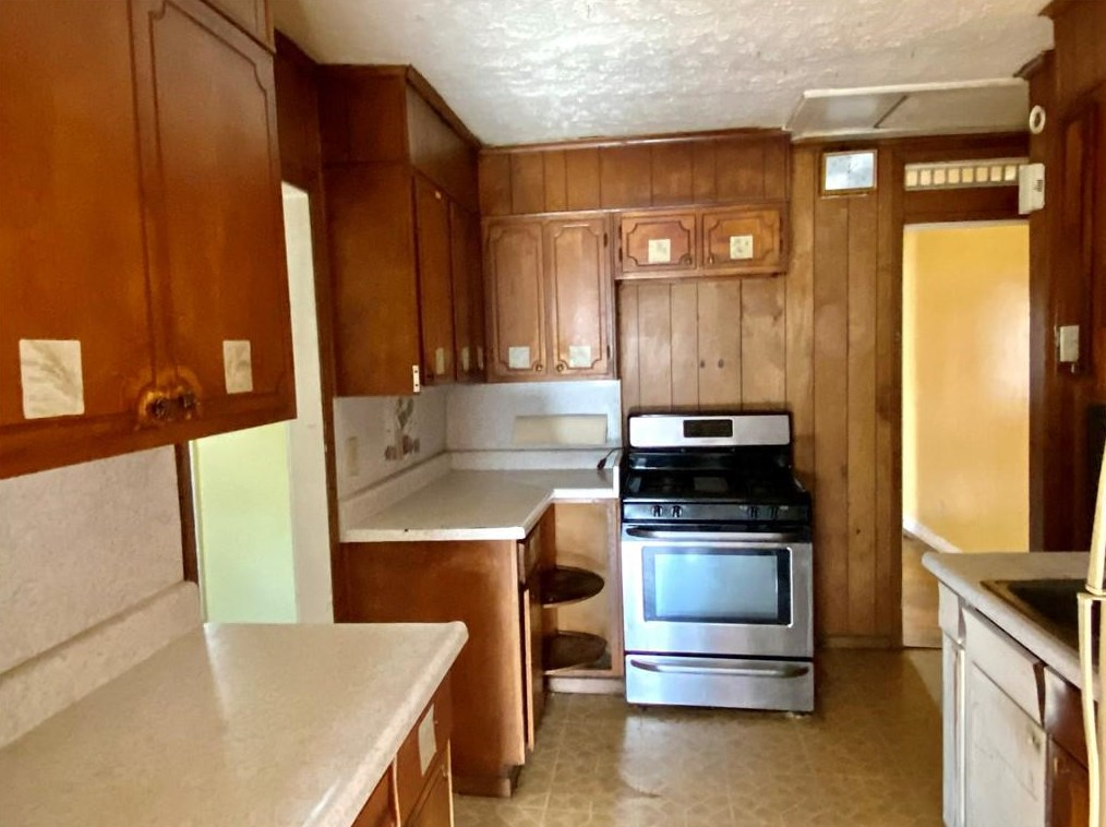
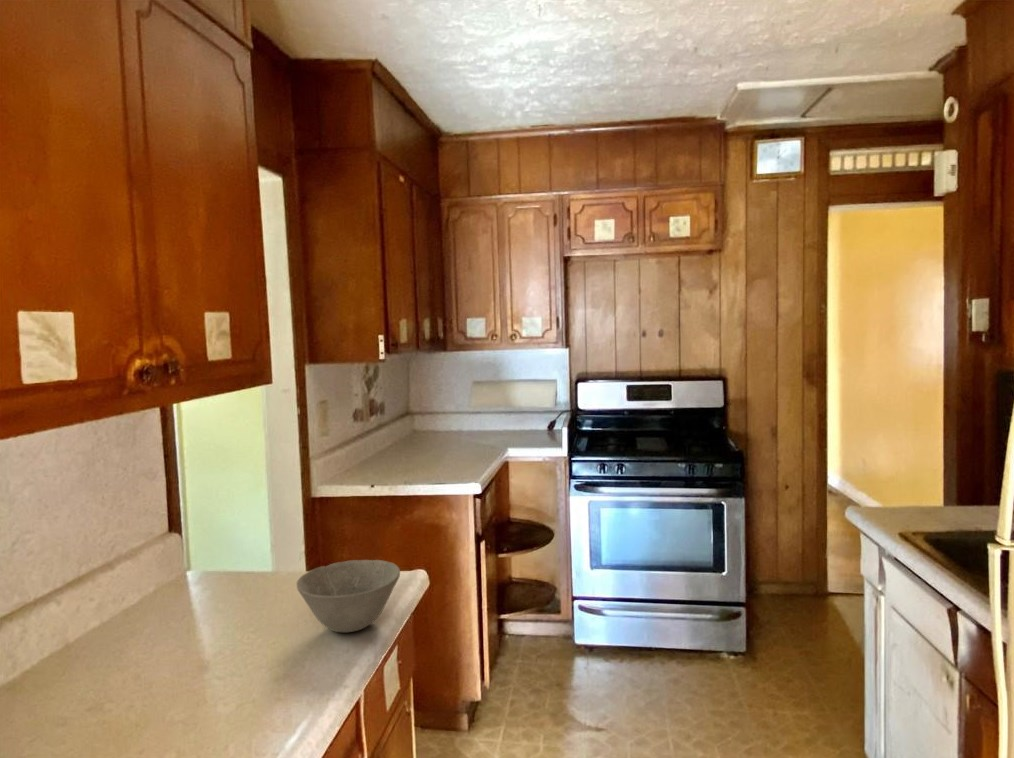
+ bowl (350, 600)
